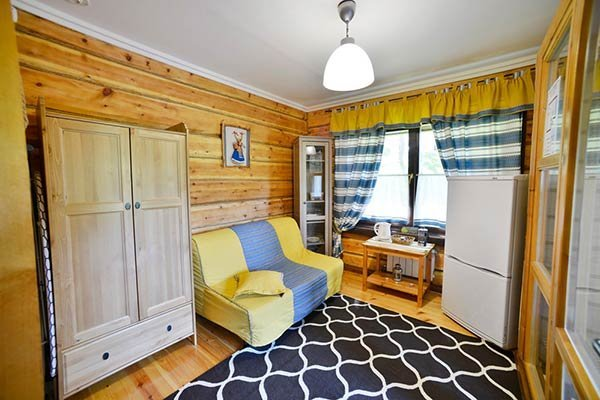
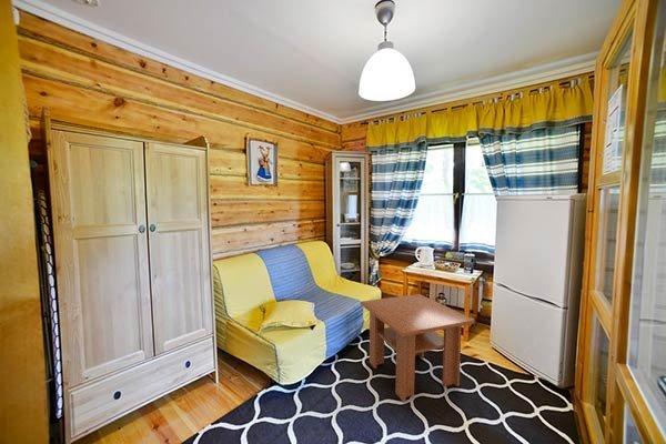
+ coffee table (412, 341)
